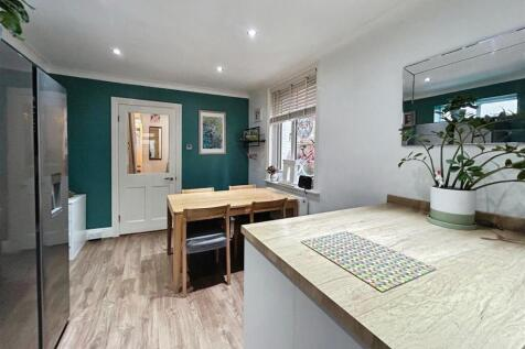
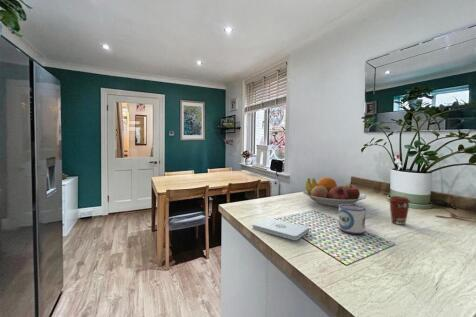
+ coffee cup (398, 210)
+ mug (352, 217)
+ fruit bowl (332, 191)
+ notepad (279, 227)
